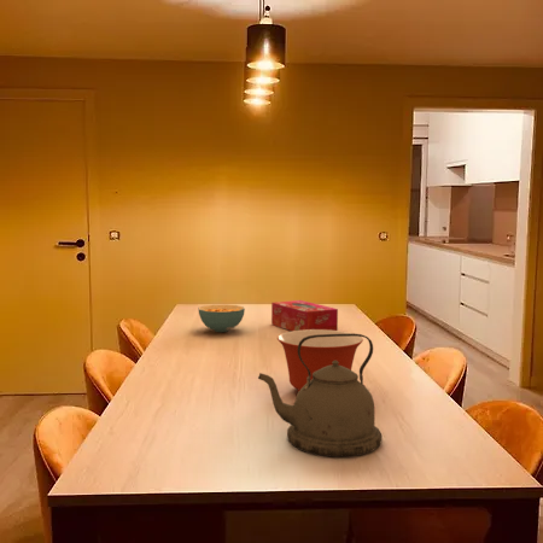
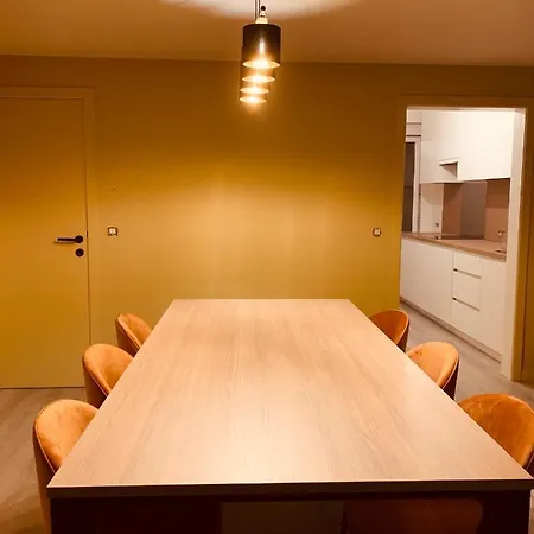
- tissue box (303, 316)
- kettle (329, 389)
- cereal bowl (221, 319)
- mixing bowl (319, 363)
